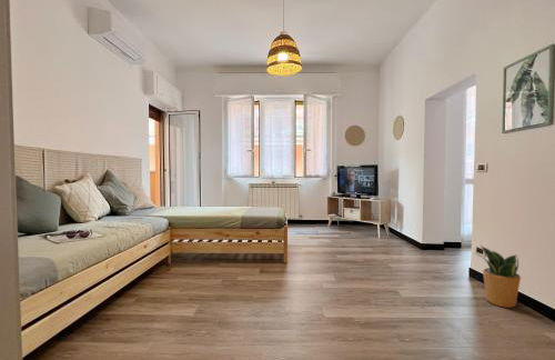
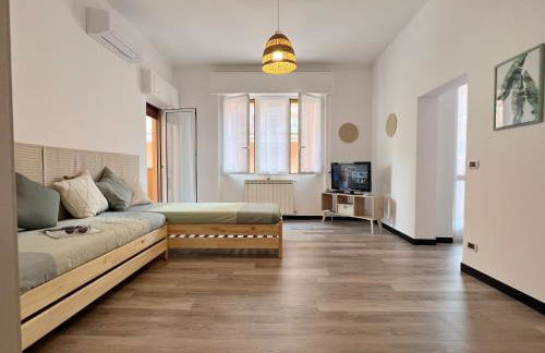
- potted plant (498, 277)
